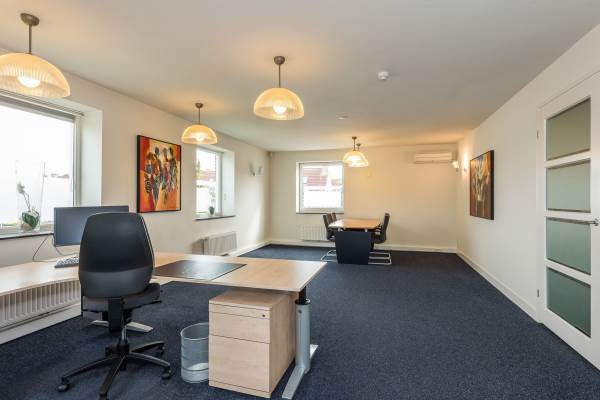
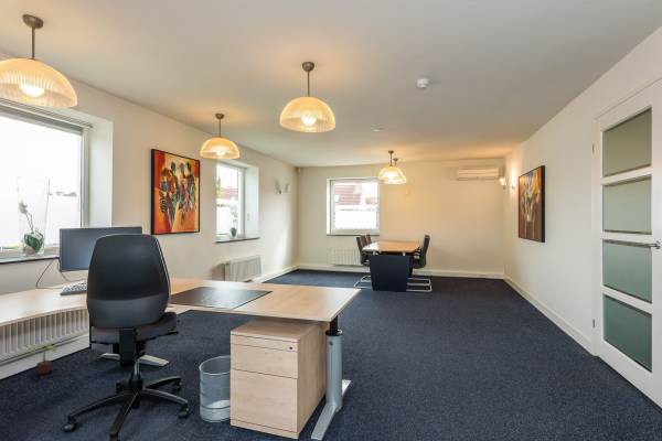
+ potted plant (42, 357)
